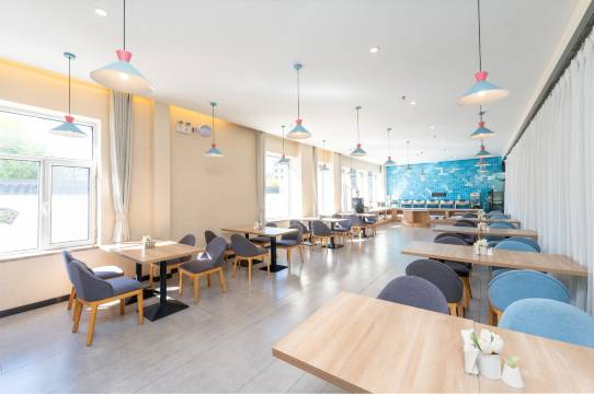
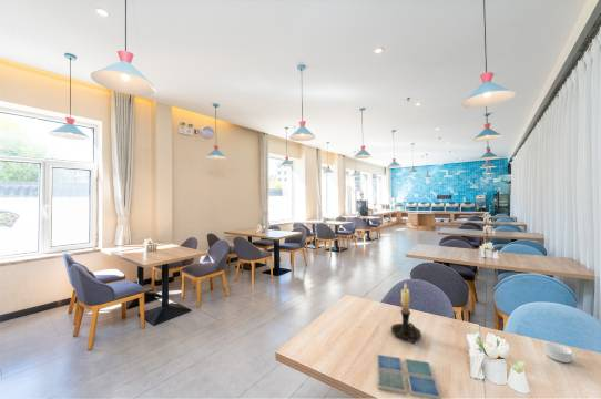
+ drink coaster (403, 374)
+ ramekin (558, 352)
+ candle holder (407, 309)
